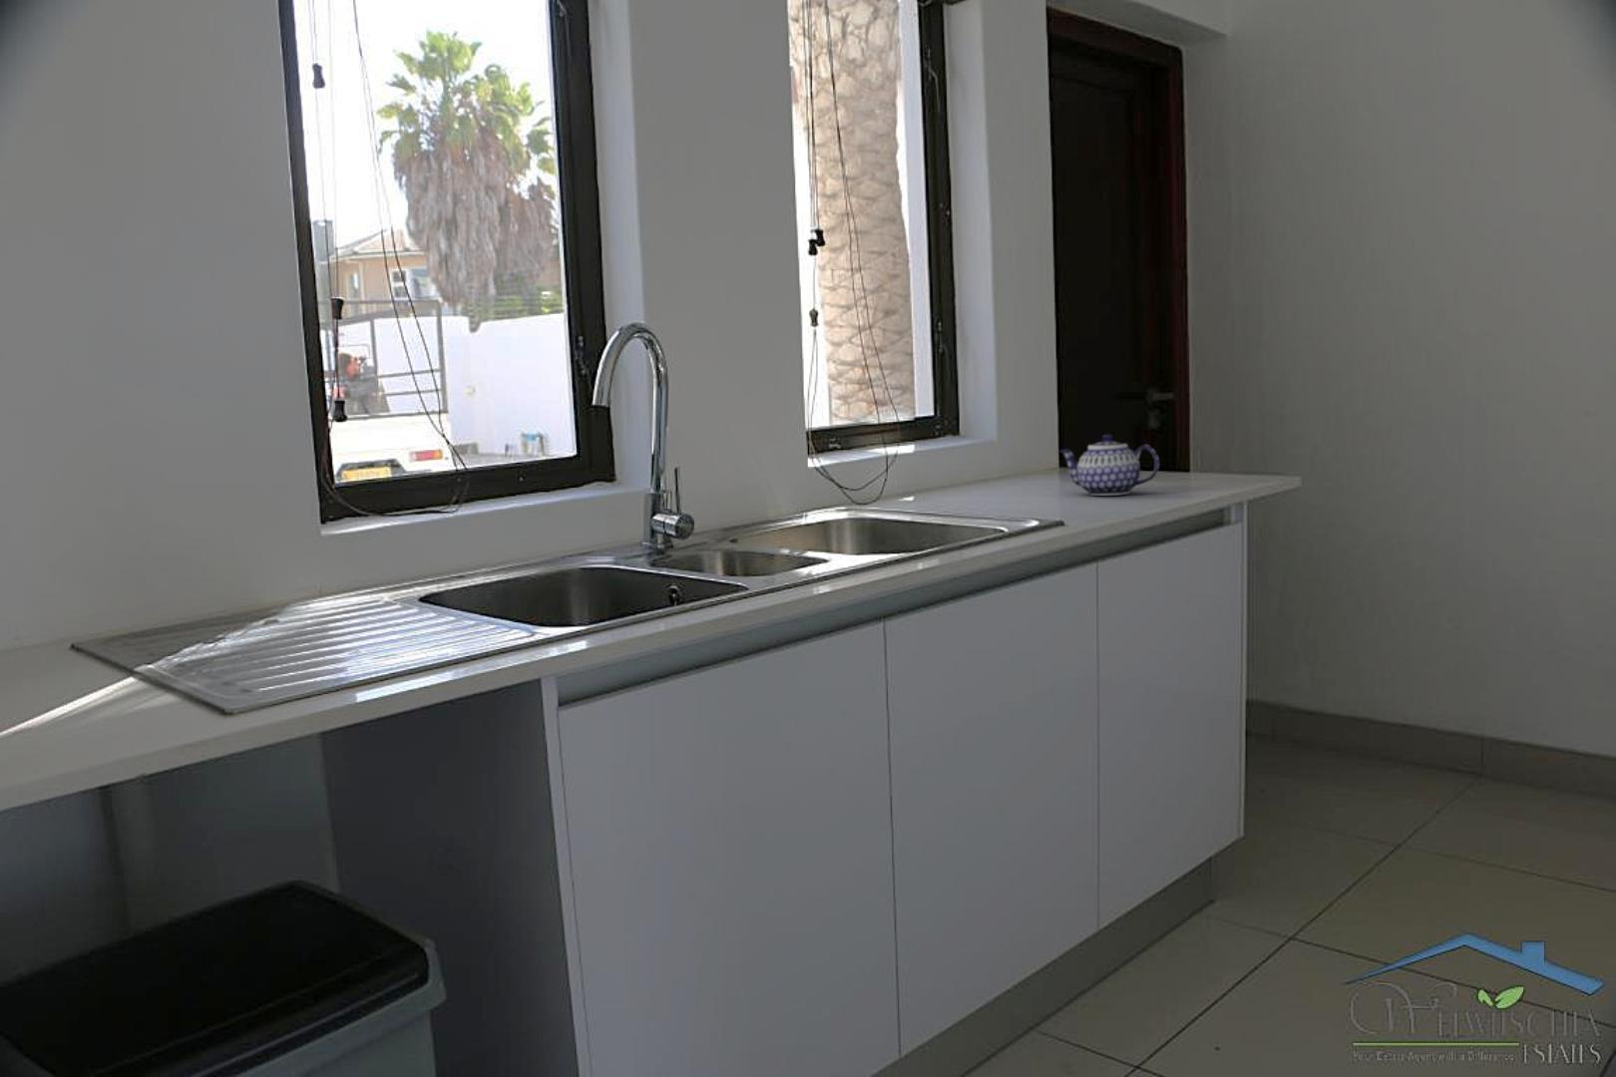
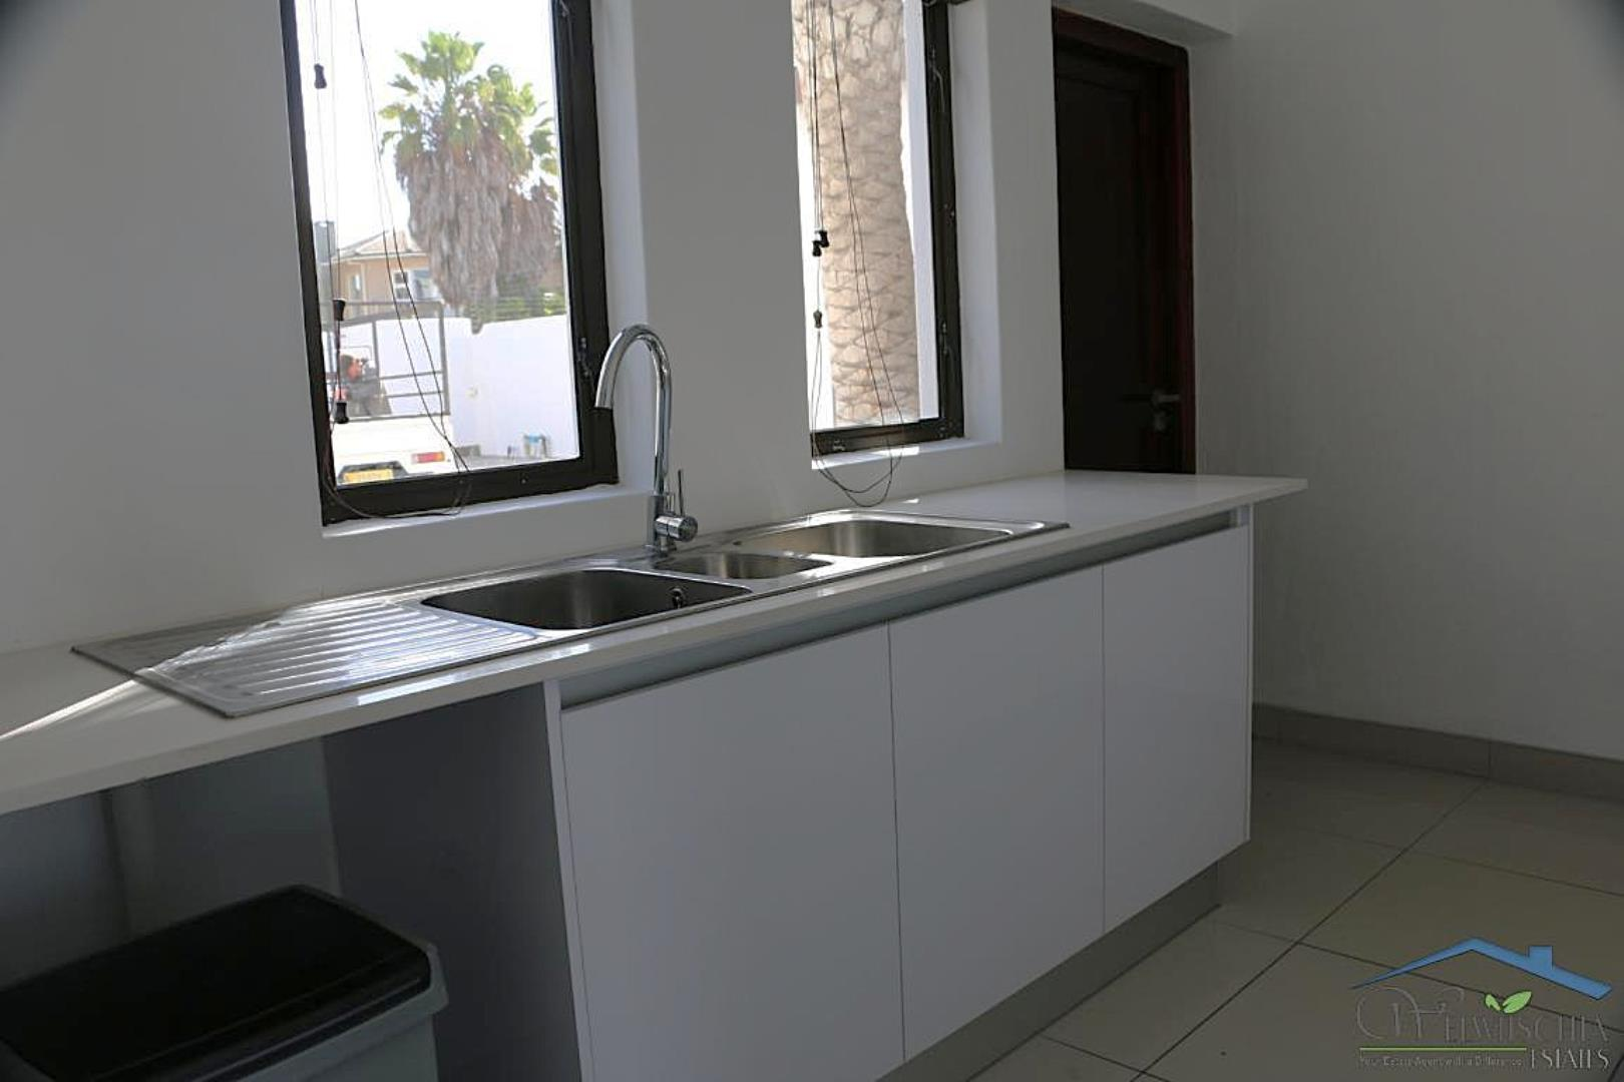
- teapot (1107, 464)
